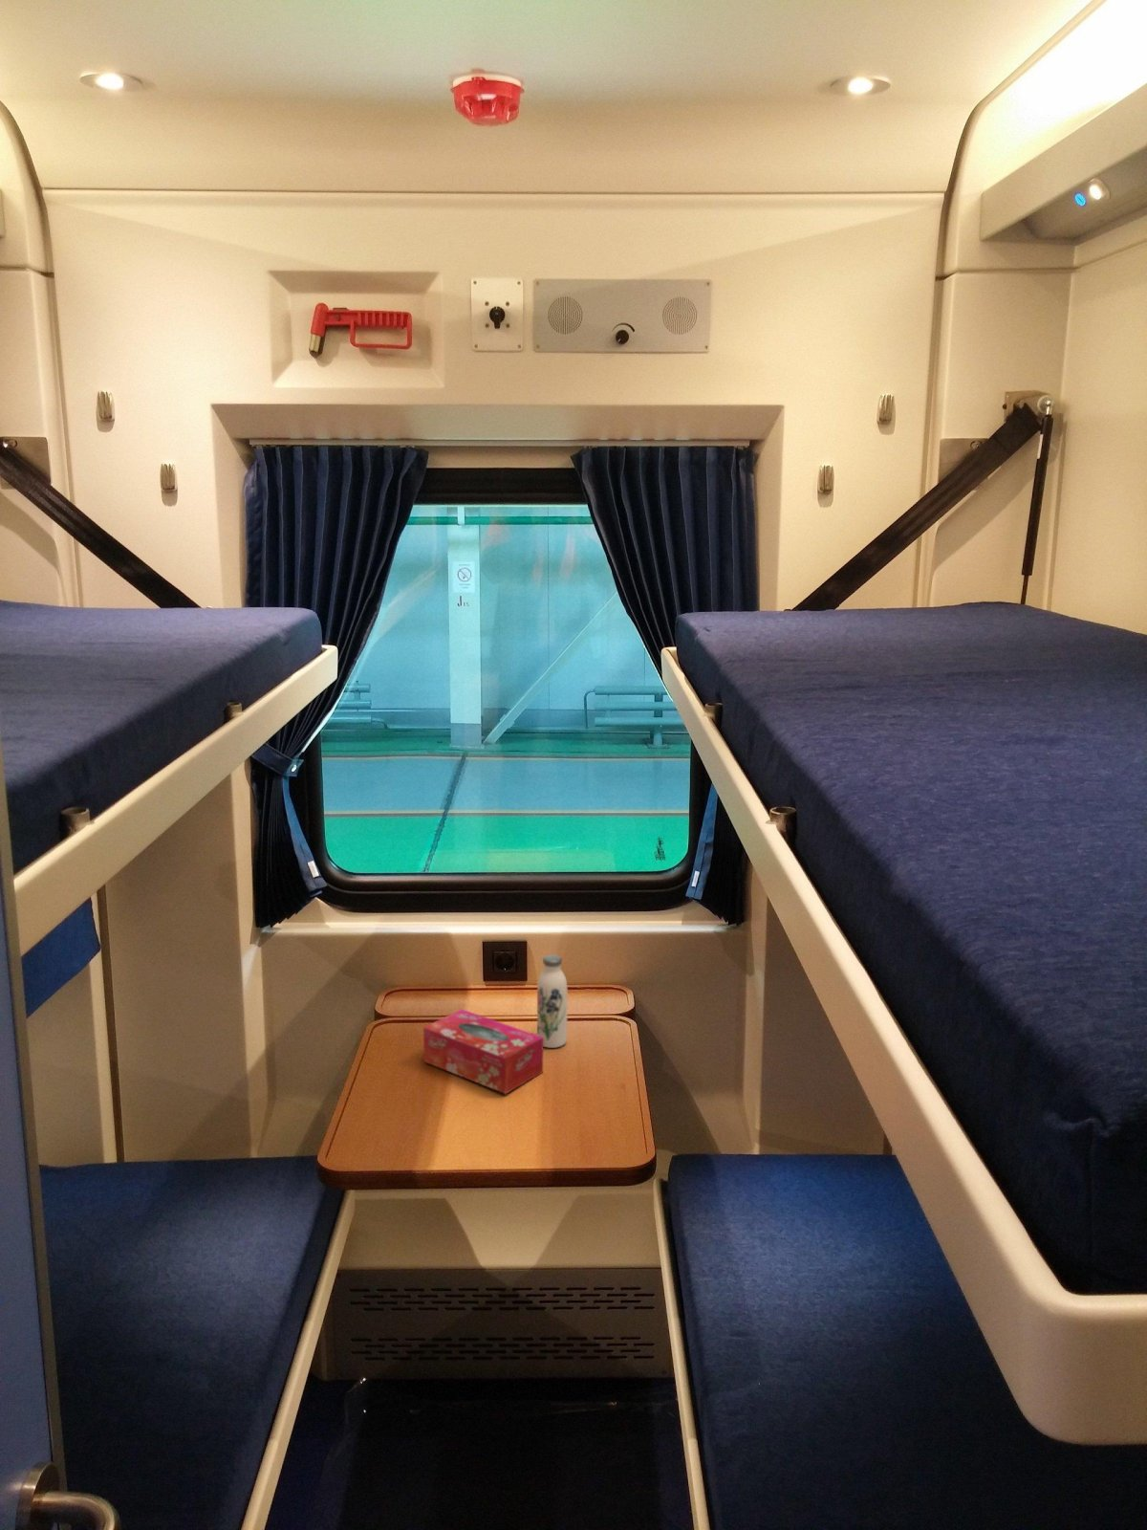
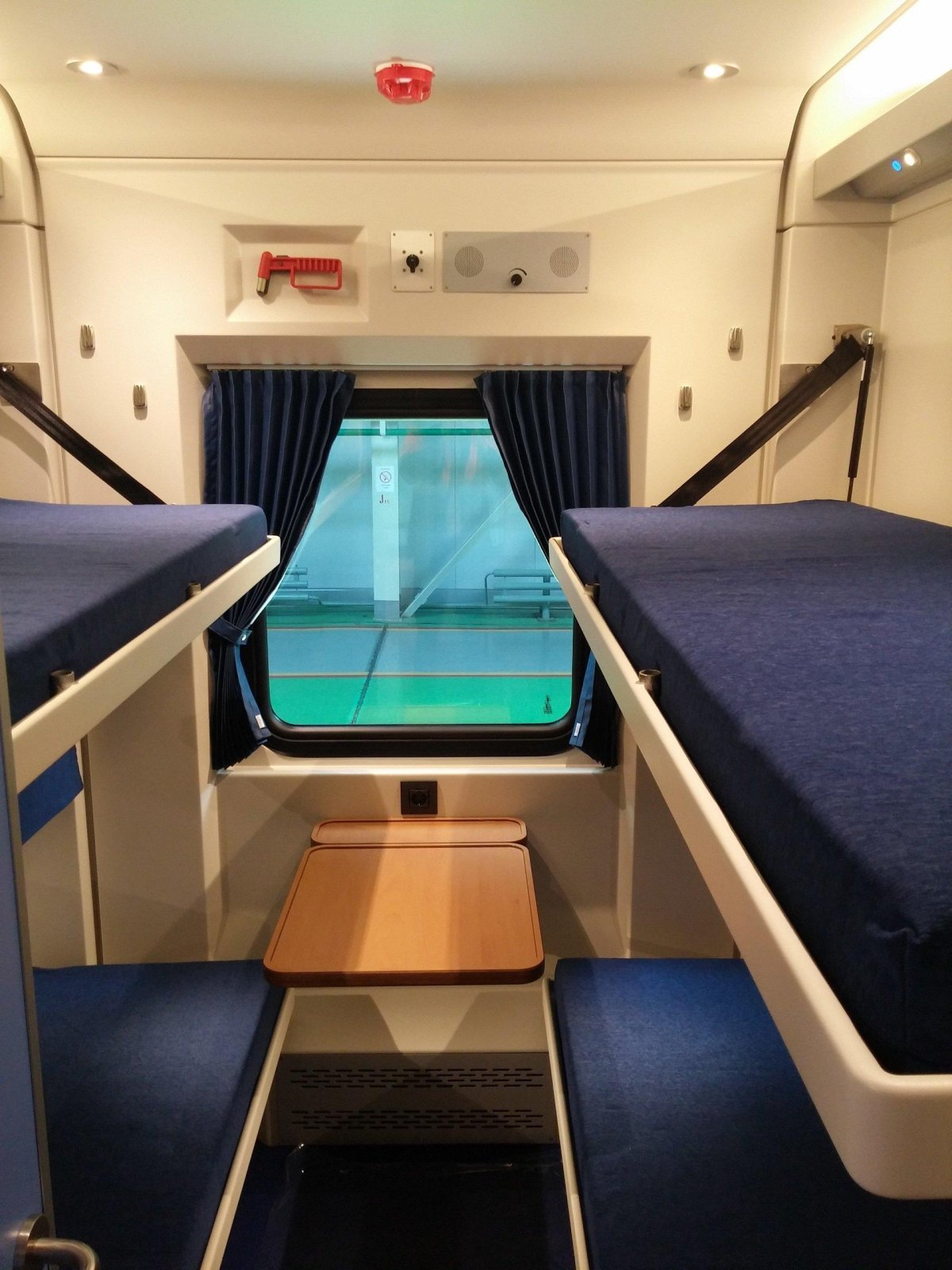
- tissue box (483, 1049)
- water bottle (552, 999)
